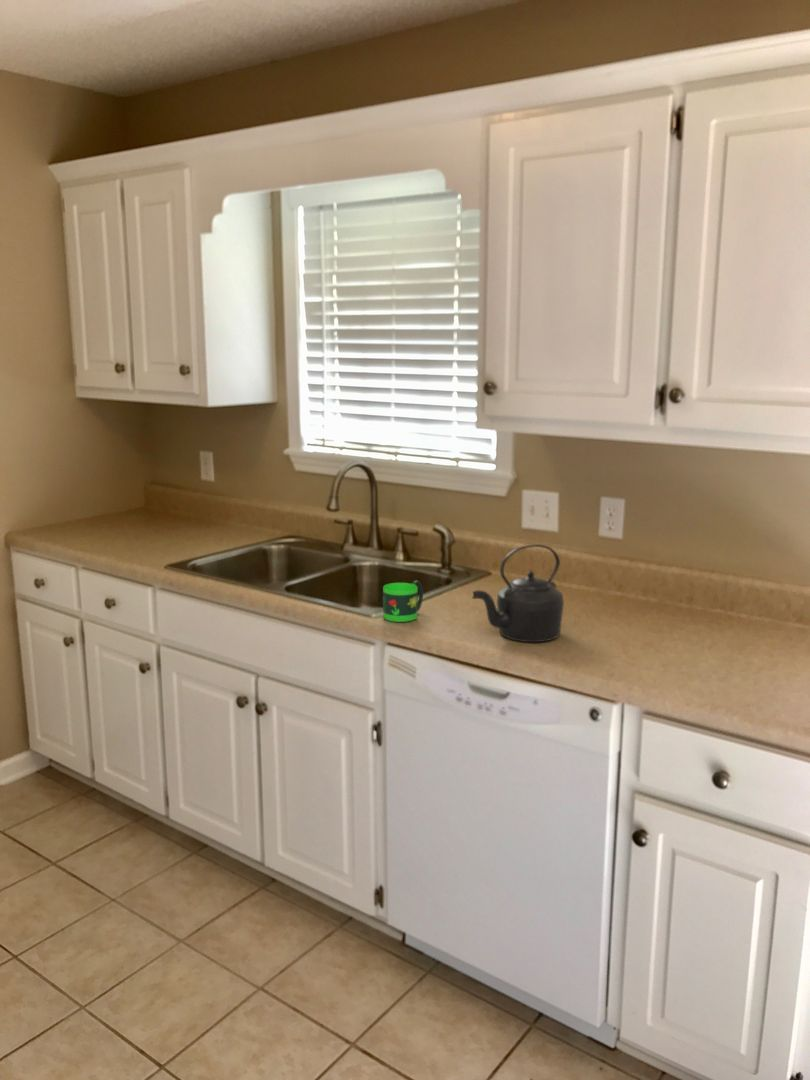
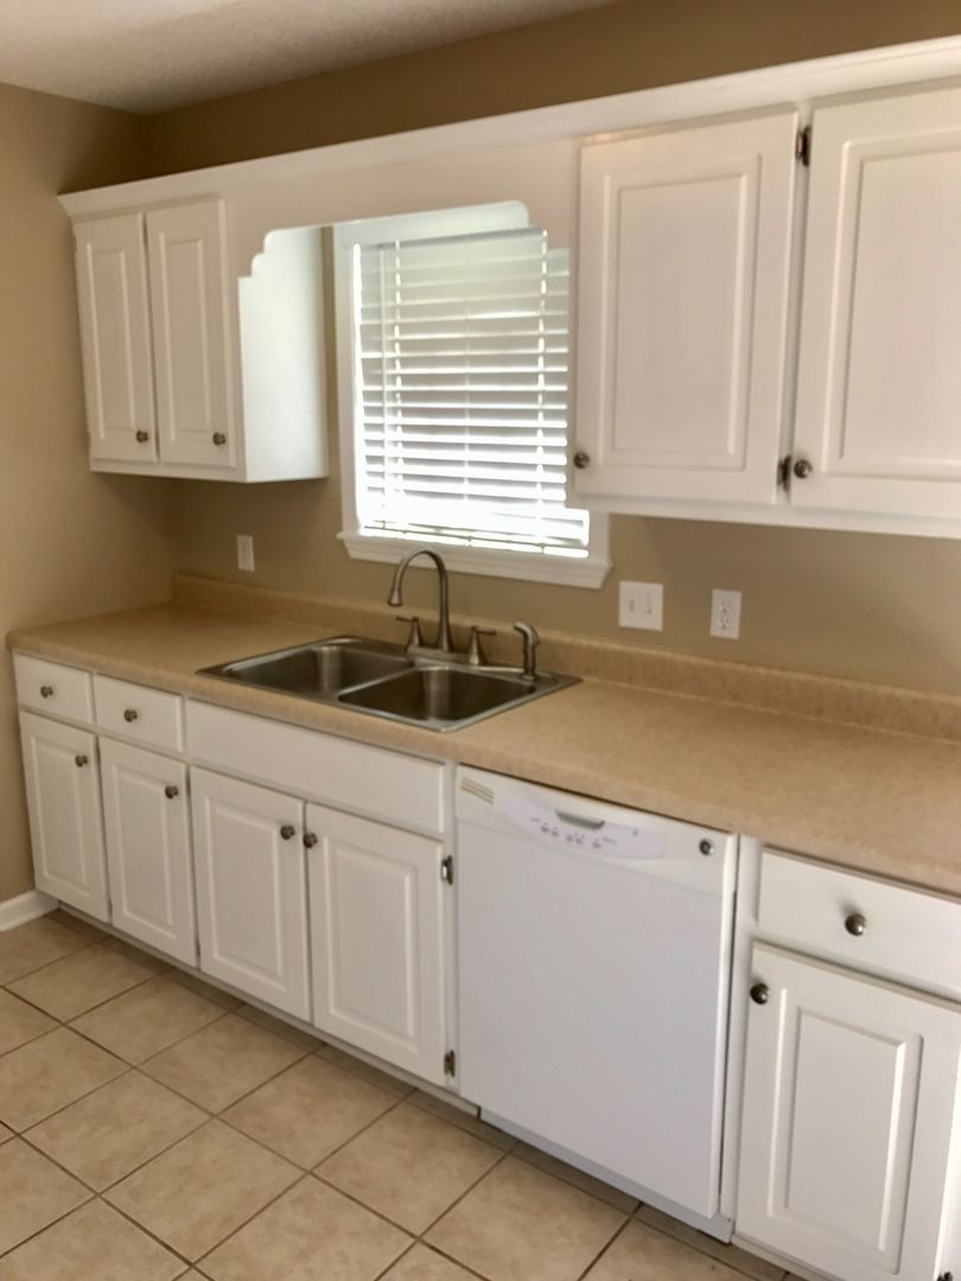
- mug (405, 599)
- kettle (516, 591)
